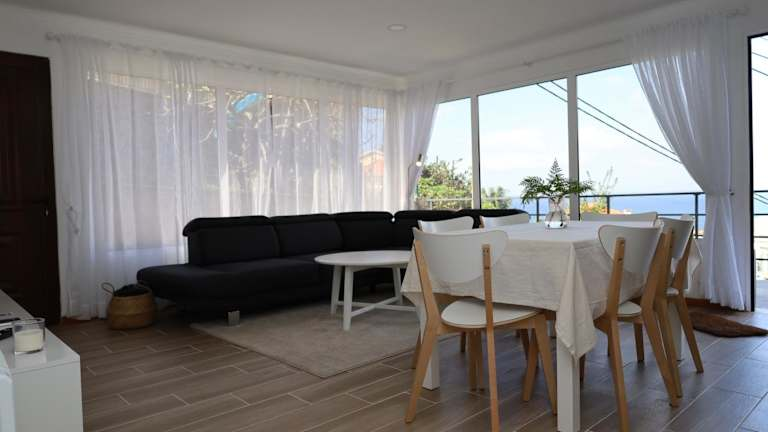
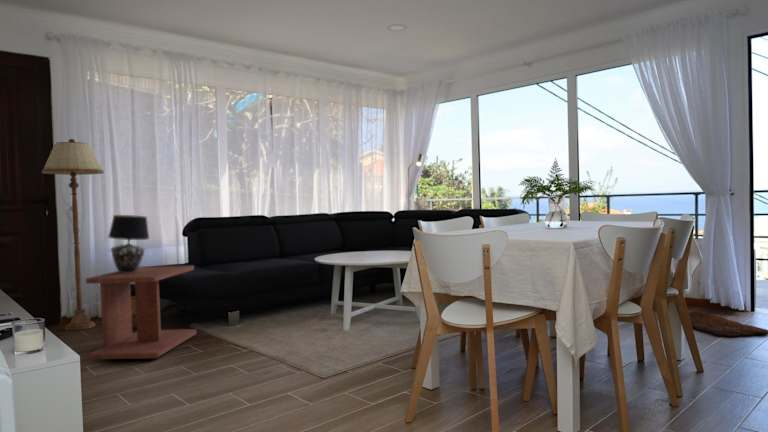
+ table lamp (125, 244)
+ side table (145, 309)
+ floor lamp (76, 233)
